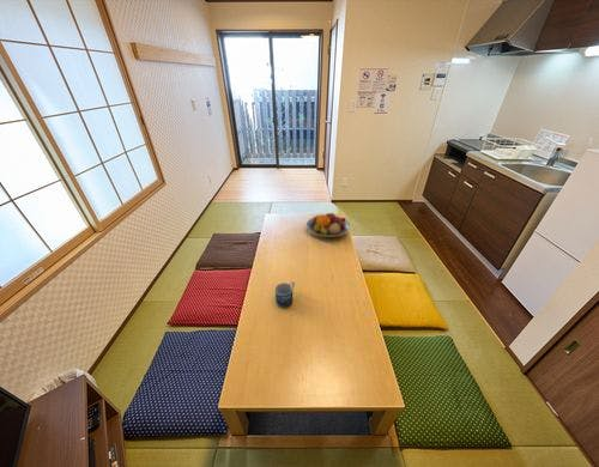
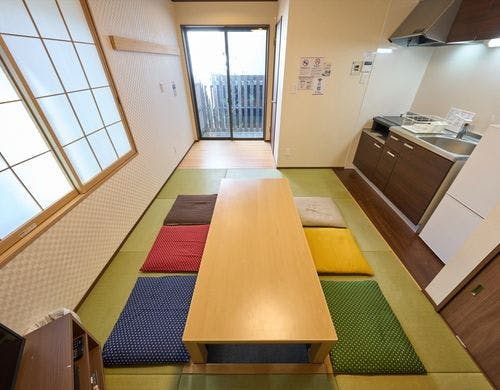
- mug (286, 292)
- fruit bowl (327, 223)
